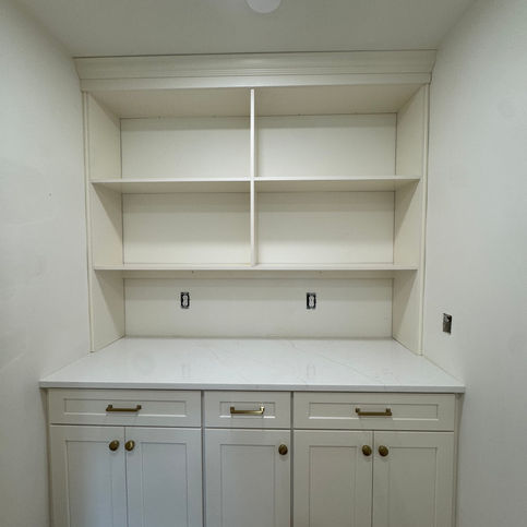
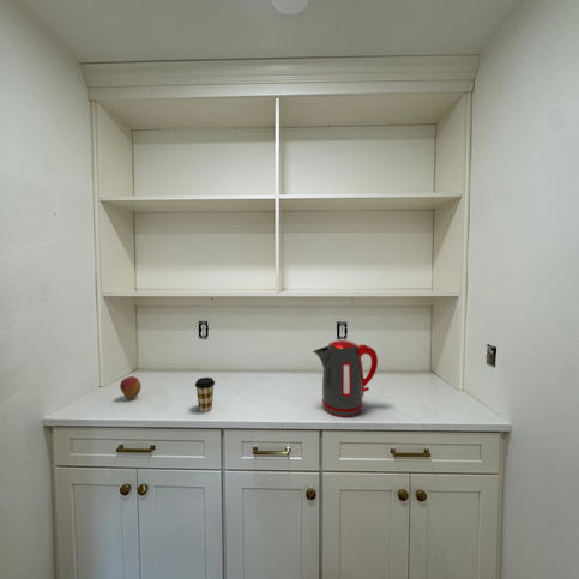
+ kettle (344, 374)
+ coffee cup (205, 394)
+ fruit (131, 387)
